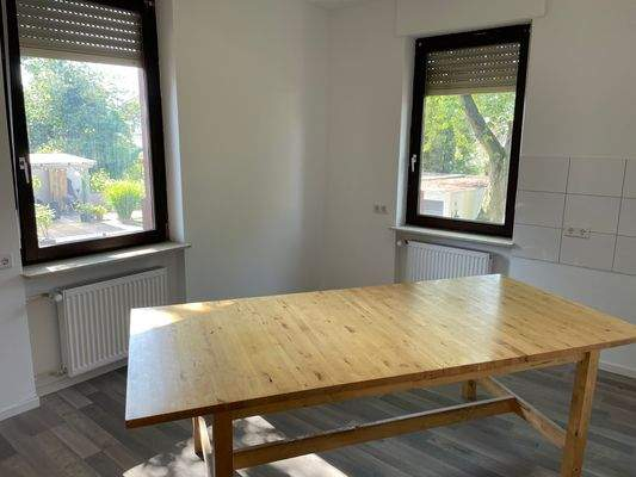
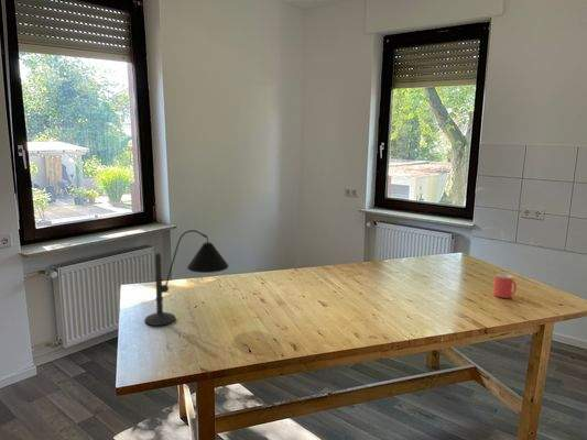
+ mug (506, 286)
+ desk lamp (189, 270)
